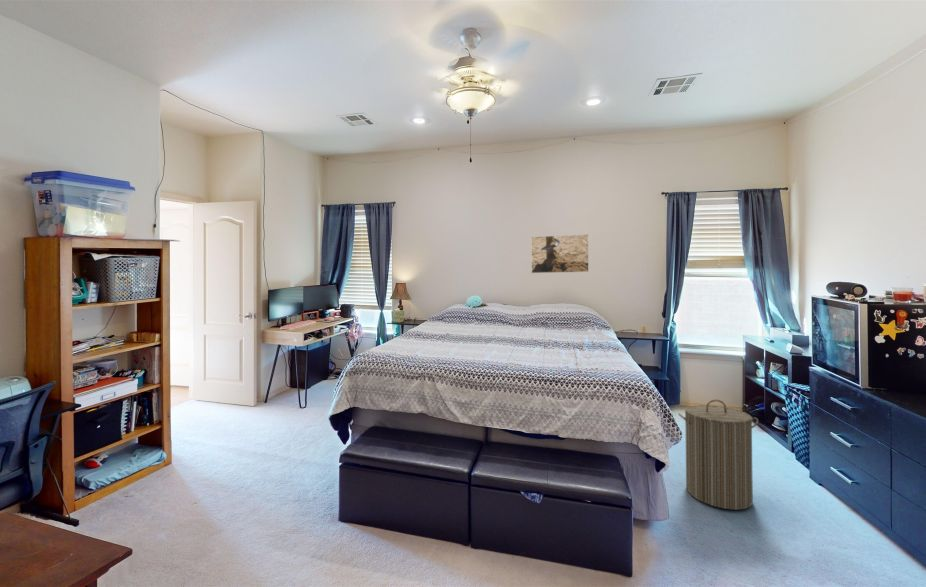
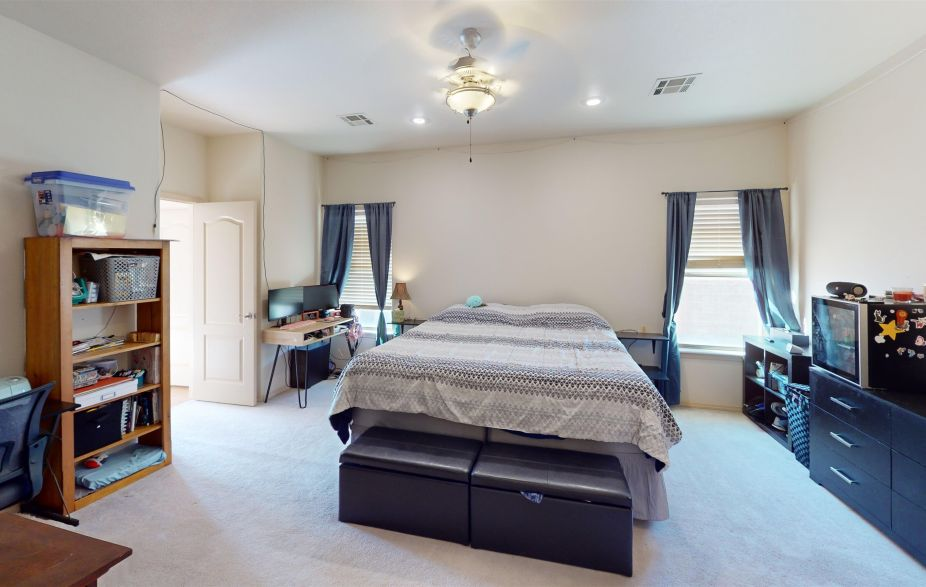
- laundry hamper (717, 447)
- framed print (559, 254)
